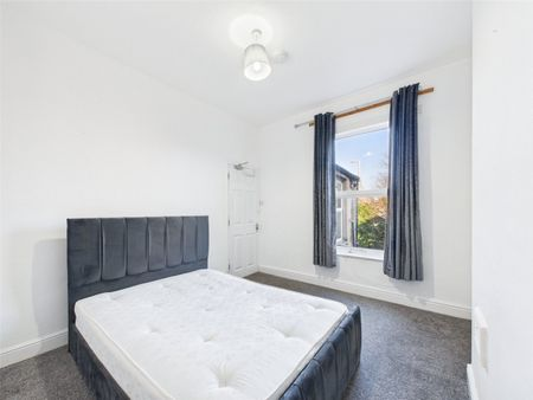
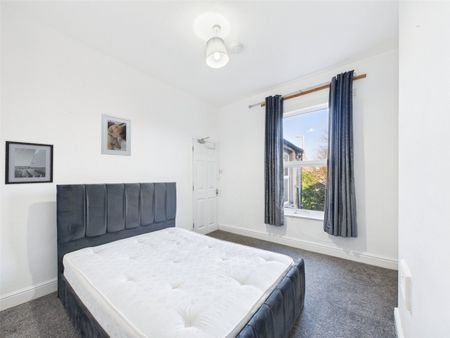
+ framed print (117, 135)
+ wall art (30, 163)
